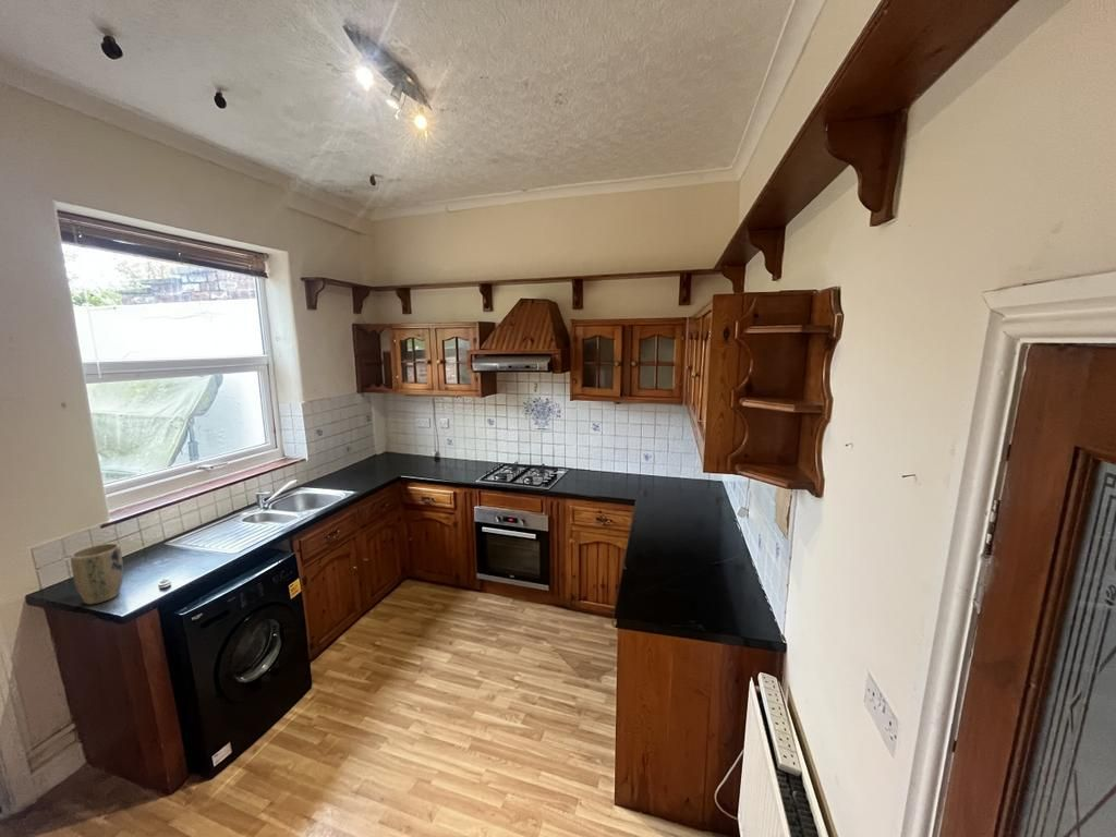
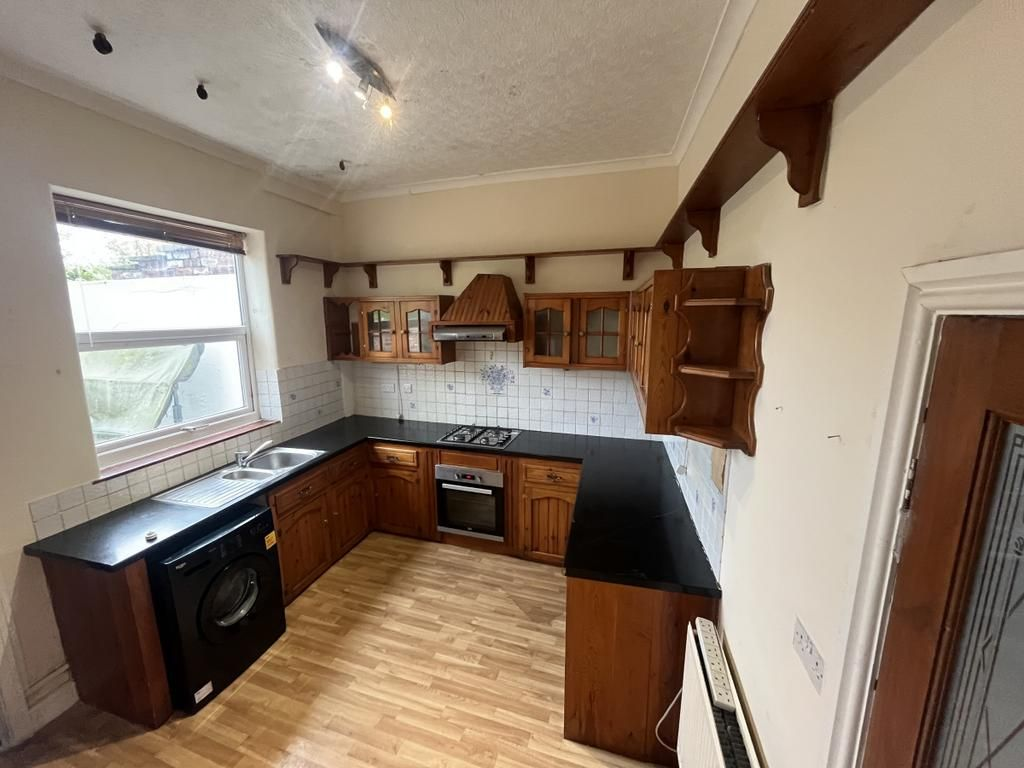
- plant pot (99, 573)
